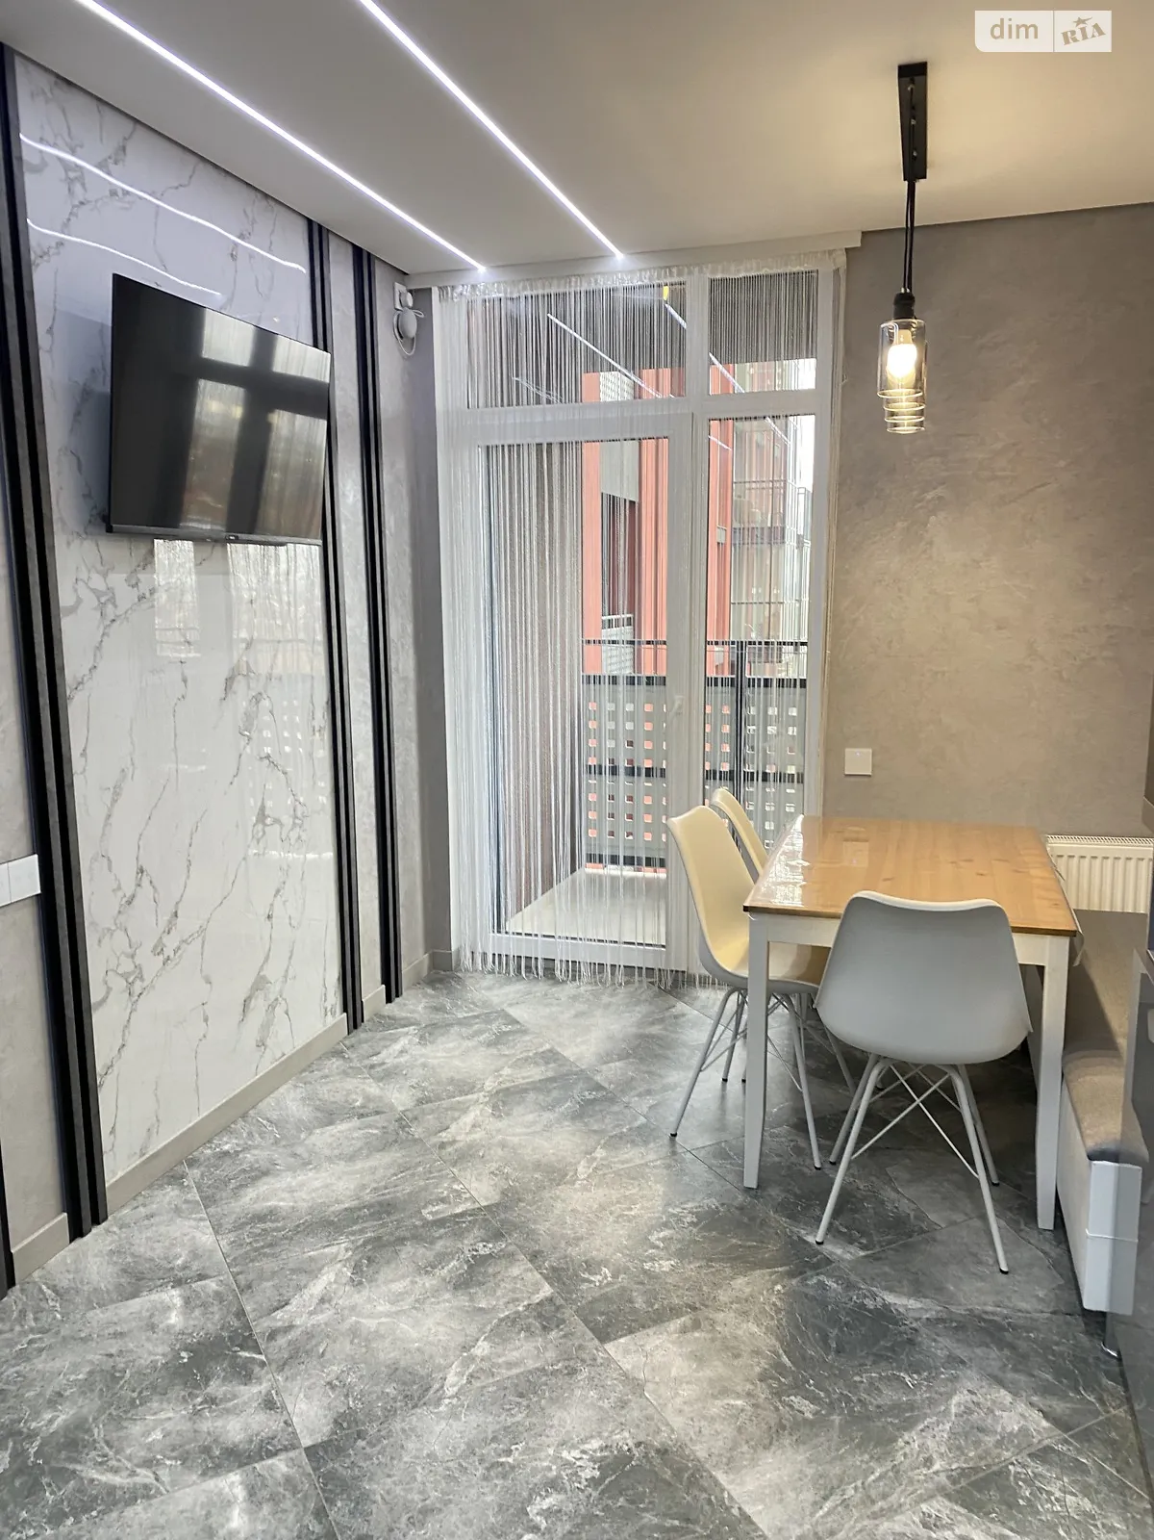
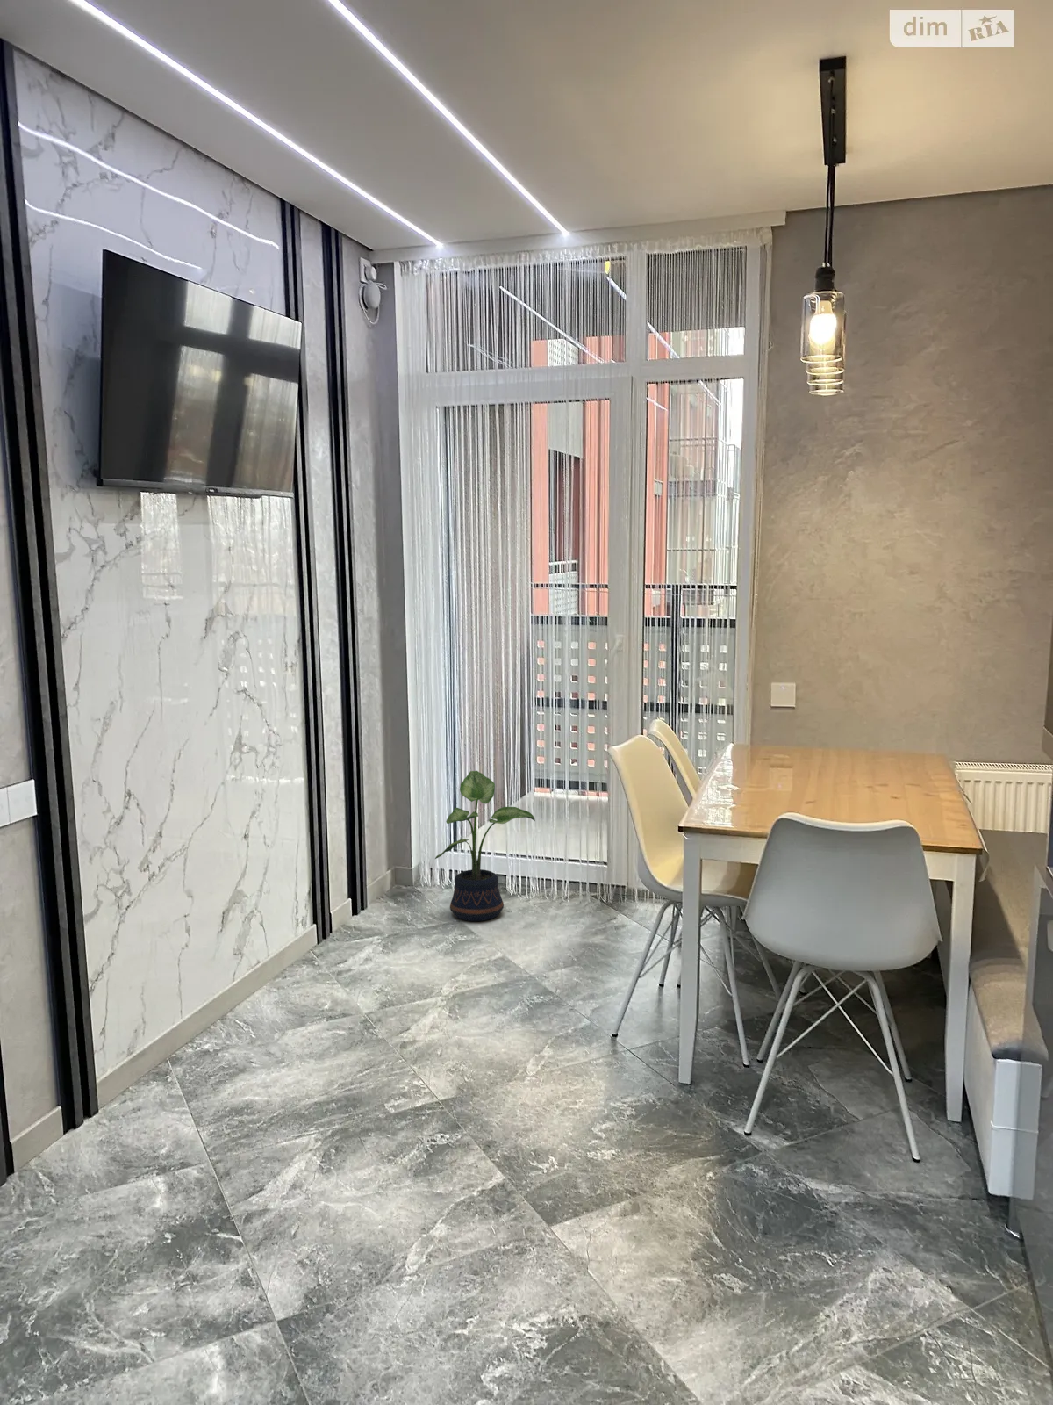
+ potted plant (482, 845)
